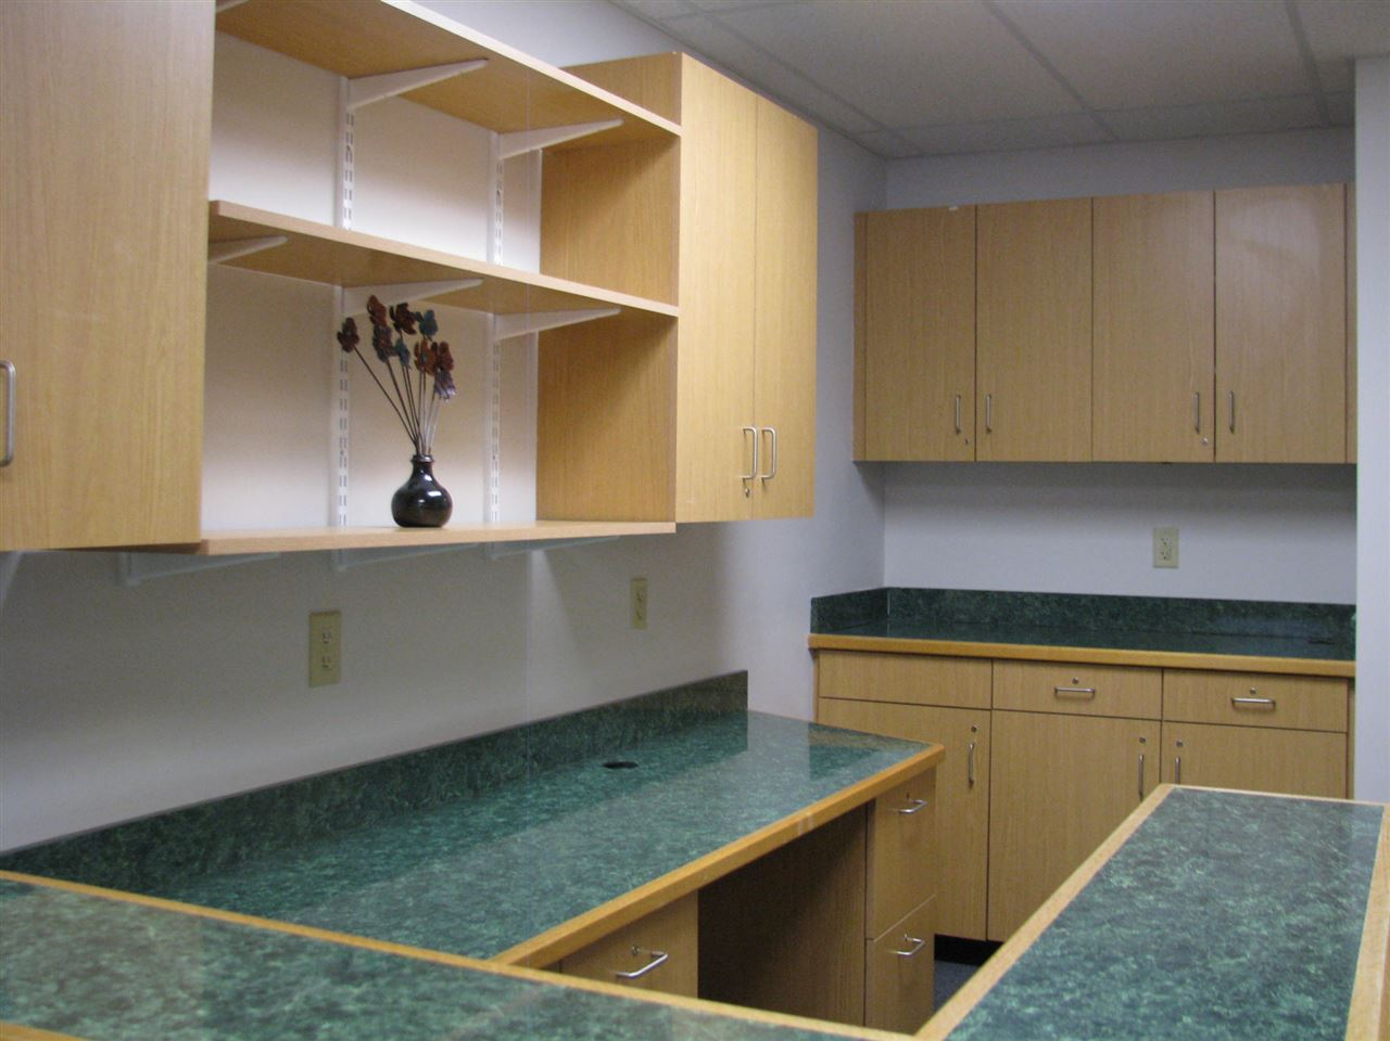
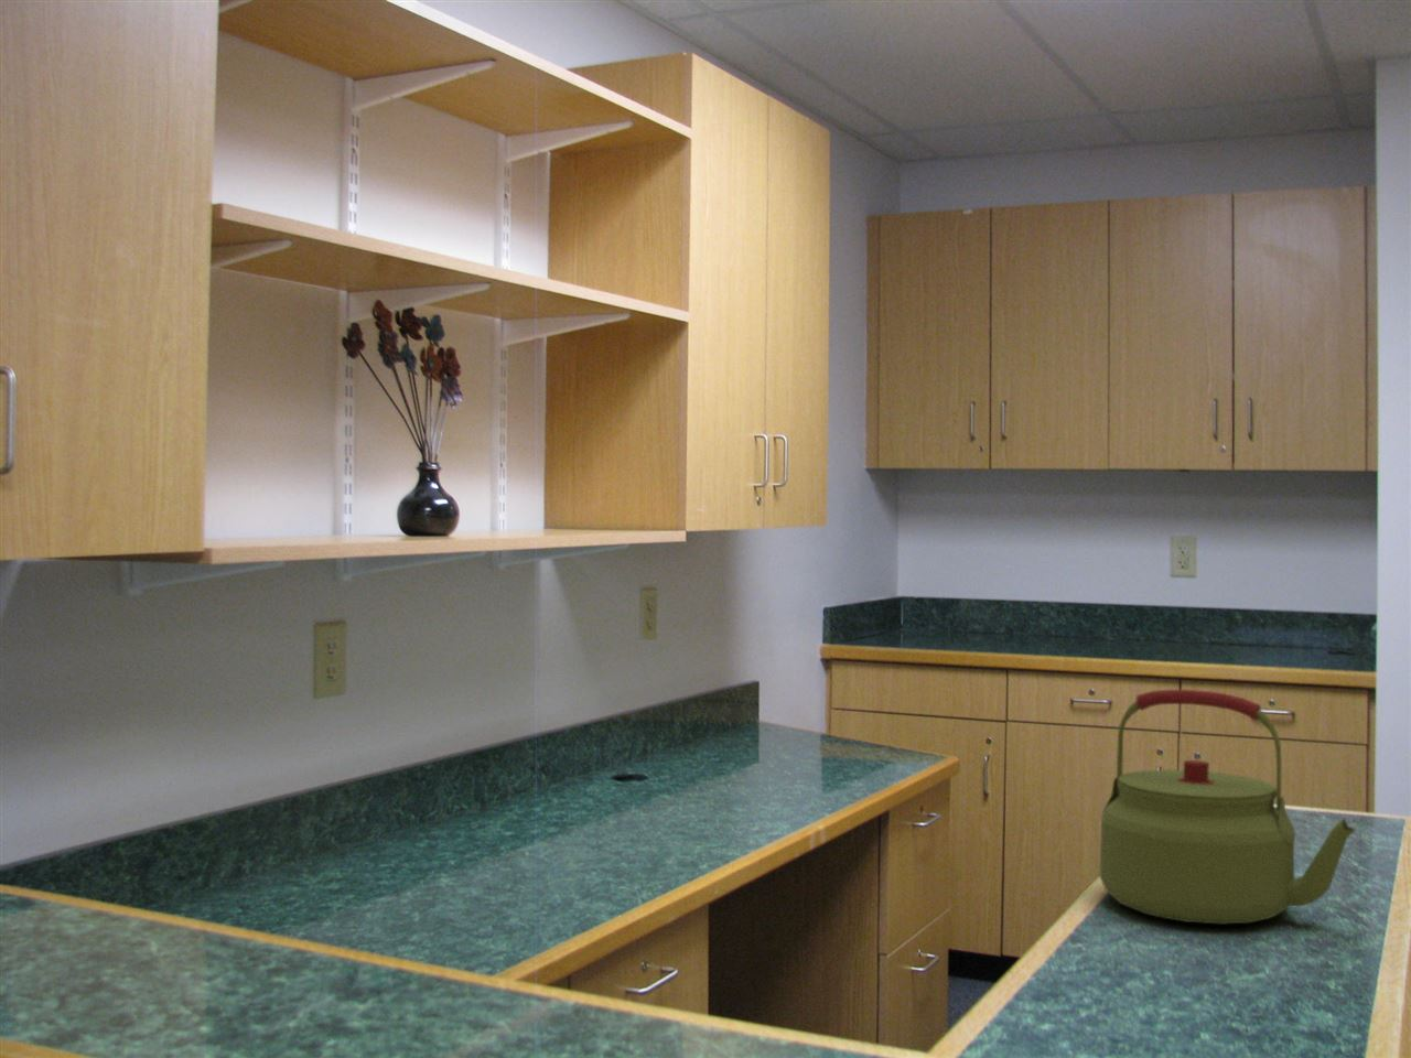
+ kettle (1223, 800)
